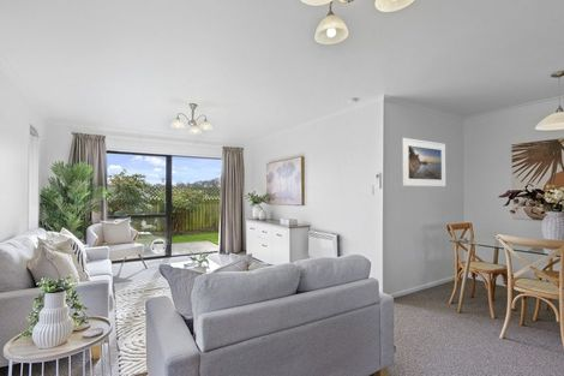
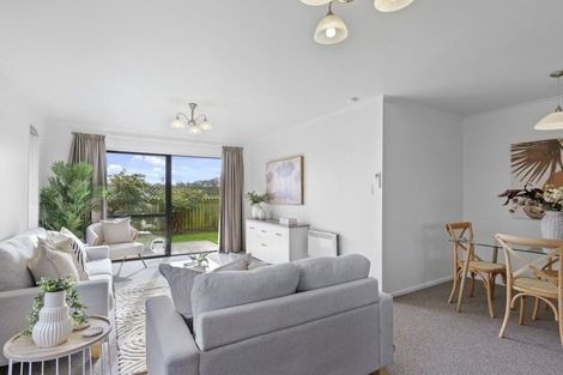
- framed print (425, 163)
